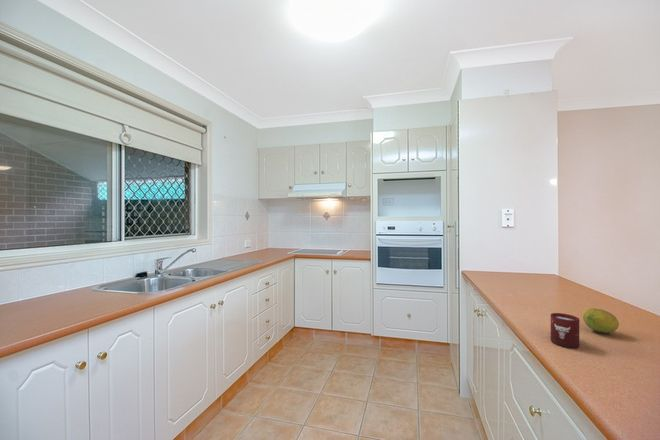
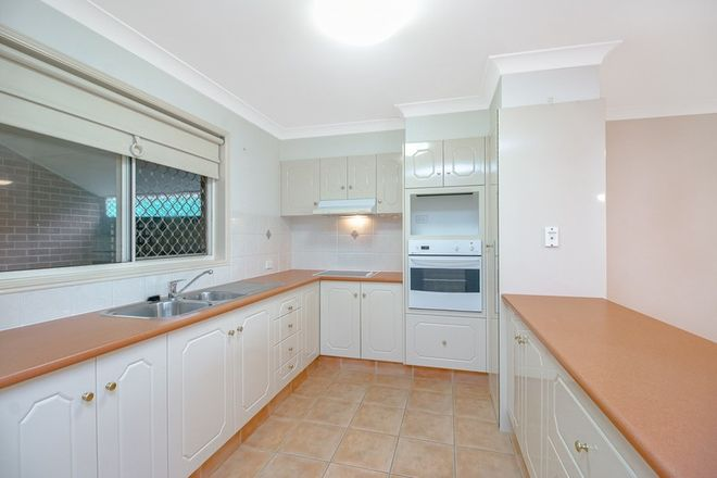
- cup (564, 328)
- fruit (600, 320)
